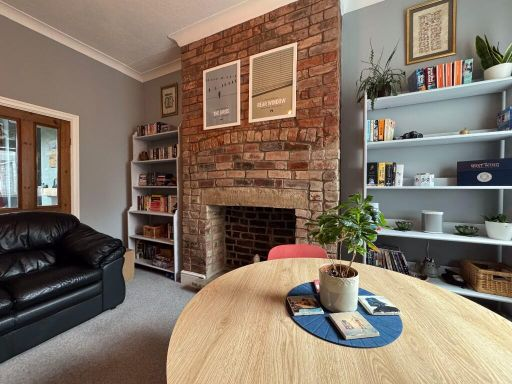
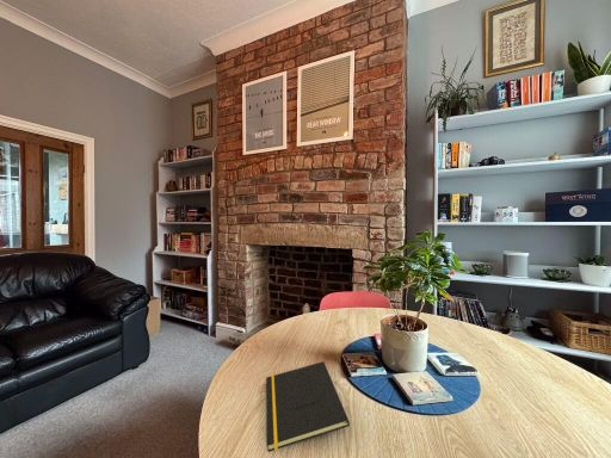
+ notepad (301, 397)
